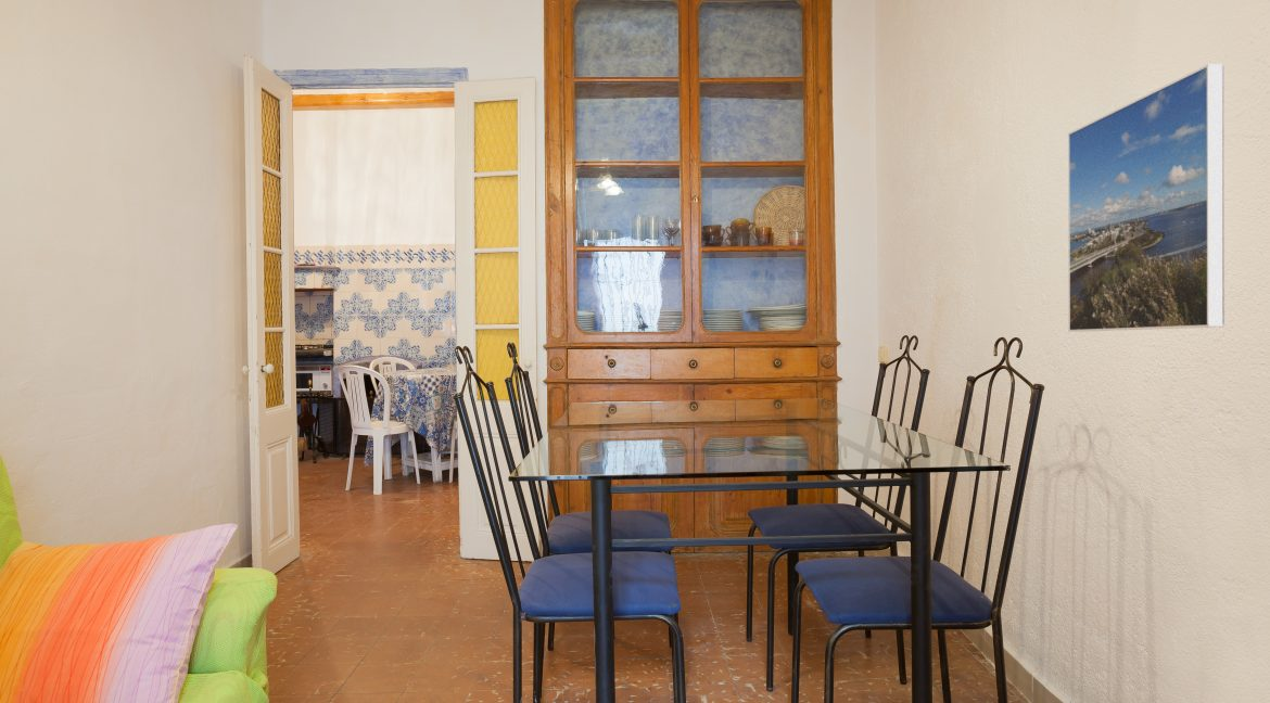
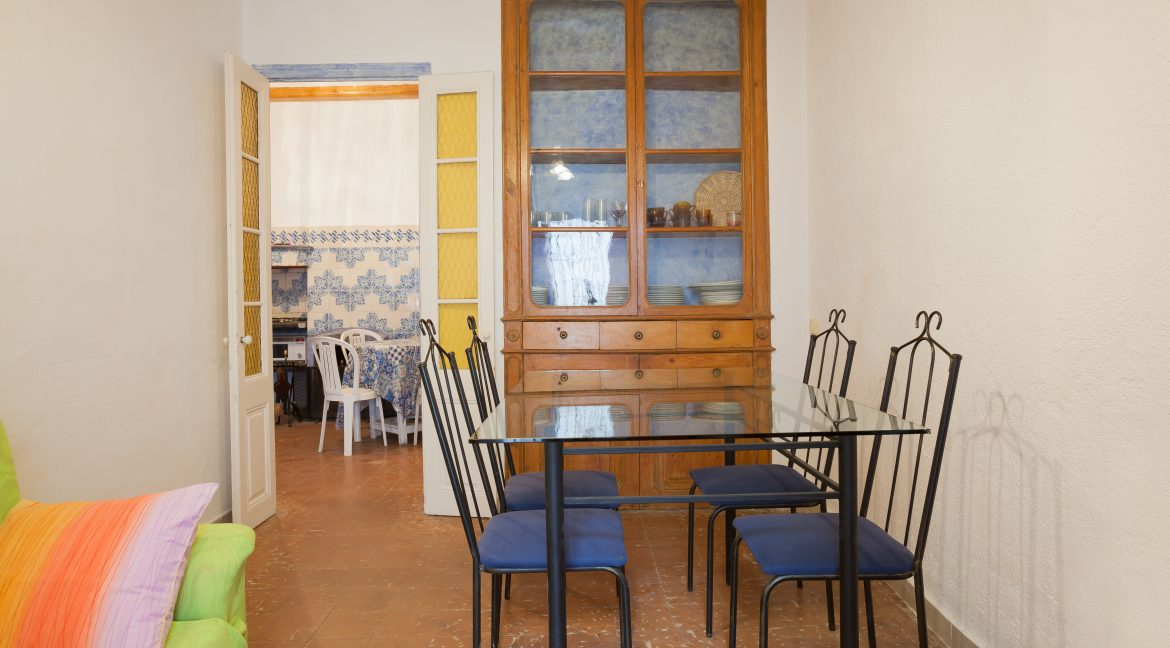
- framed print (1135, 216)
